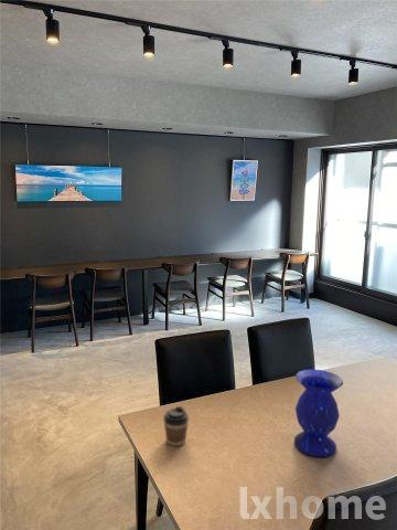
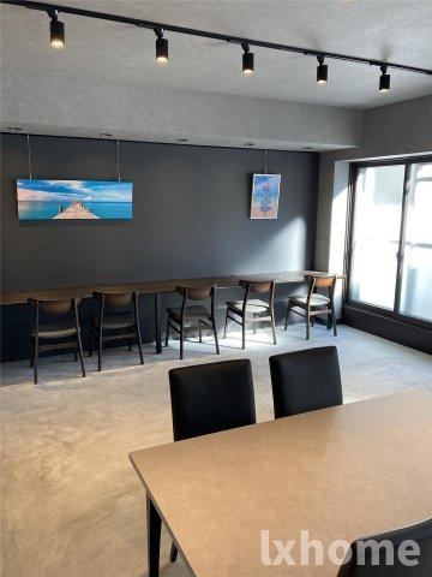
- coffee cup (175, 425)
- vase (316, 412)
